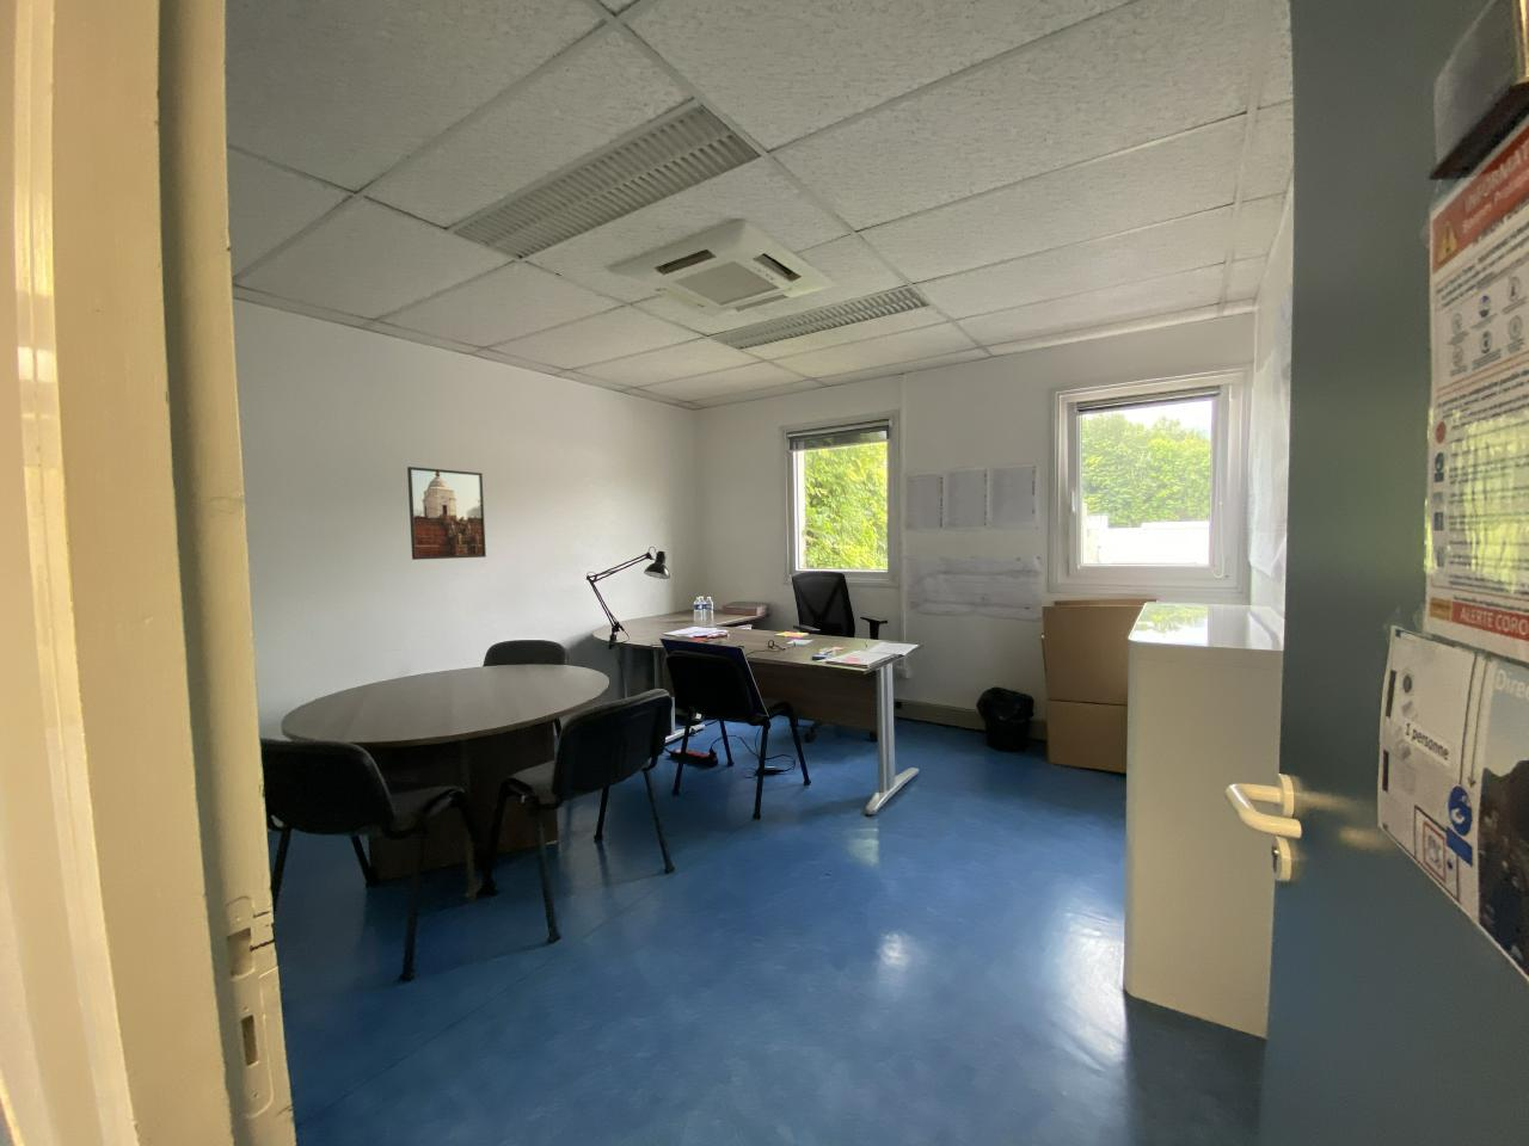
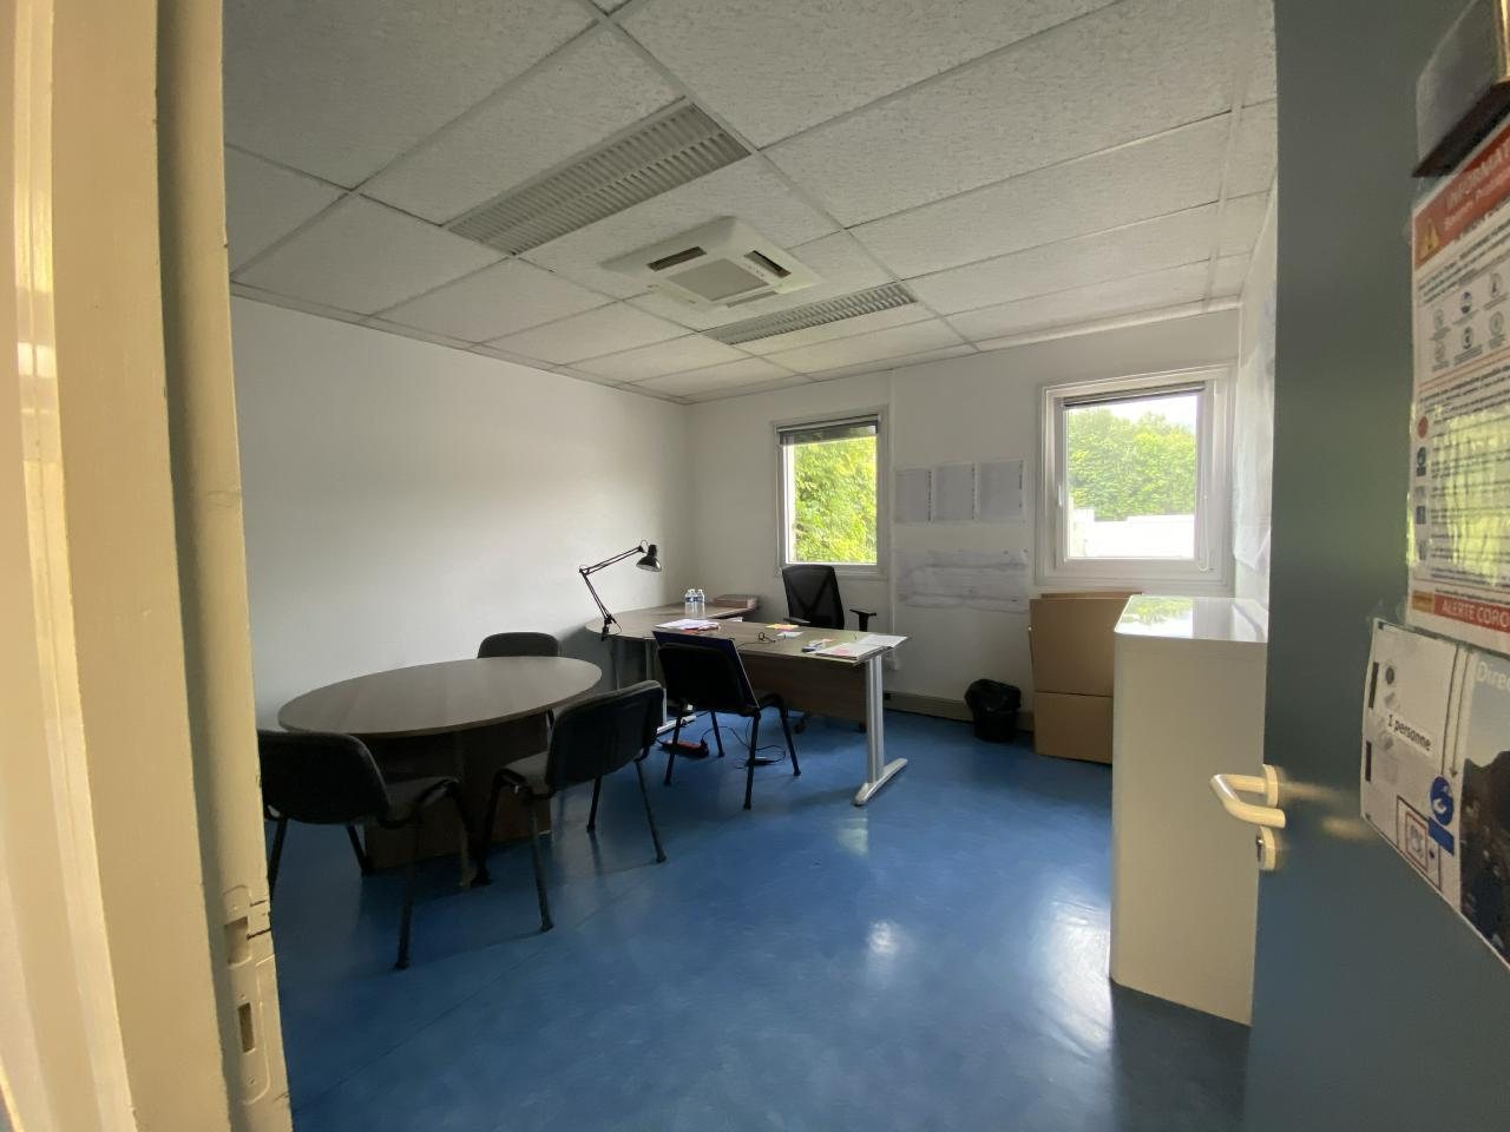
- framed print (448, 513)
